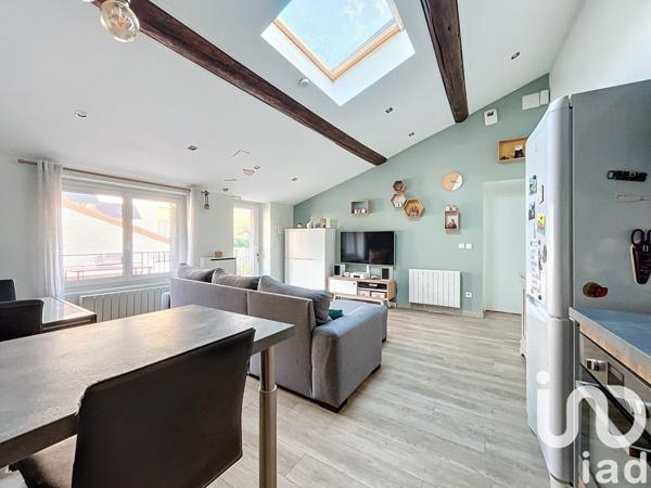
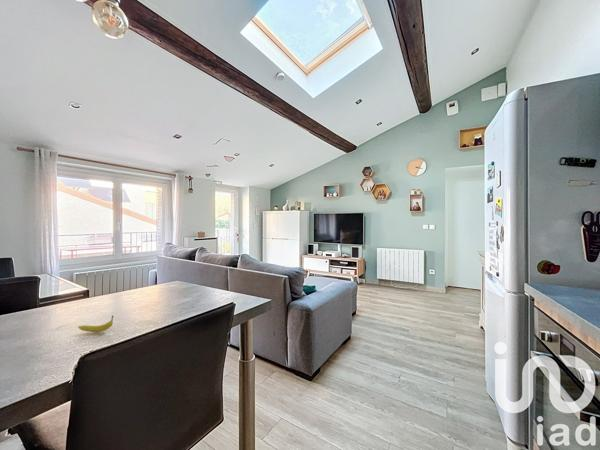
+ fruit (96, 326)
